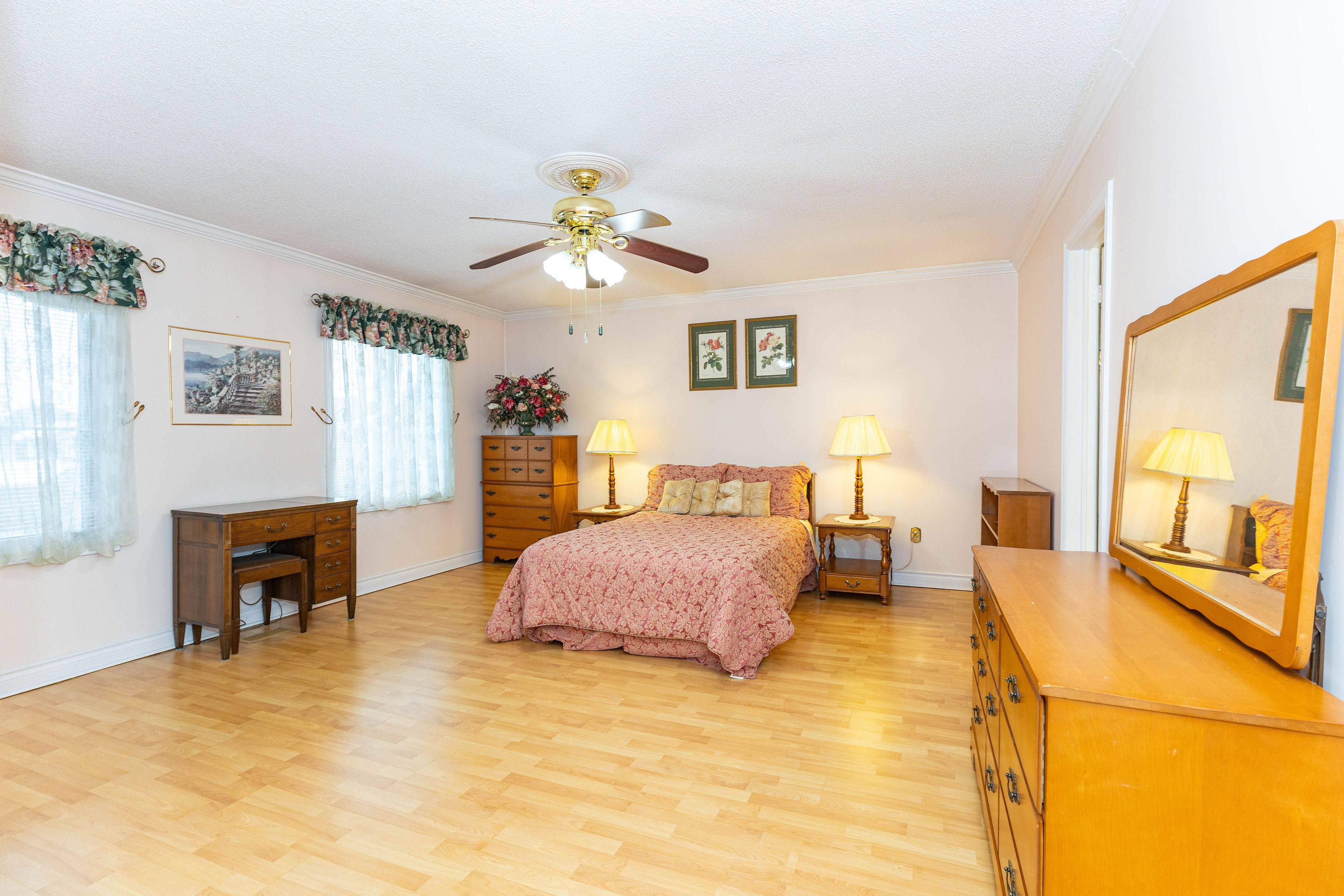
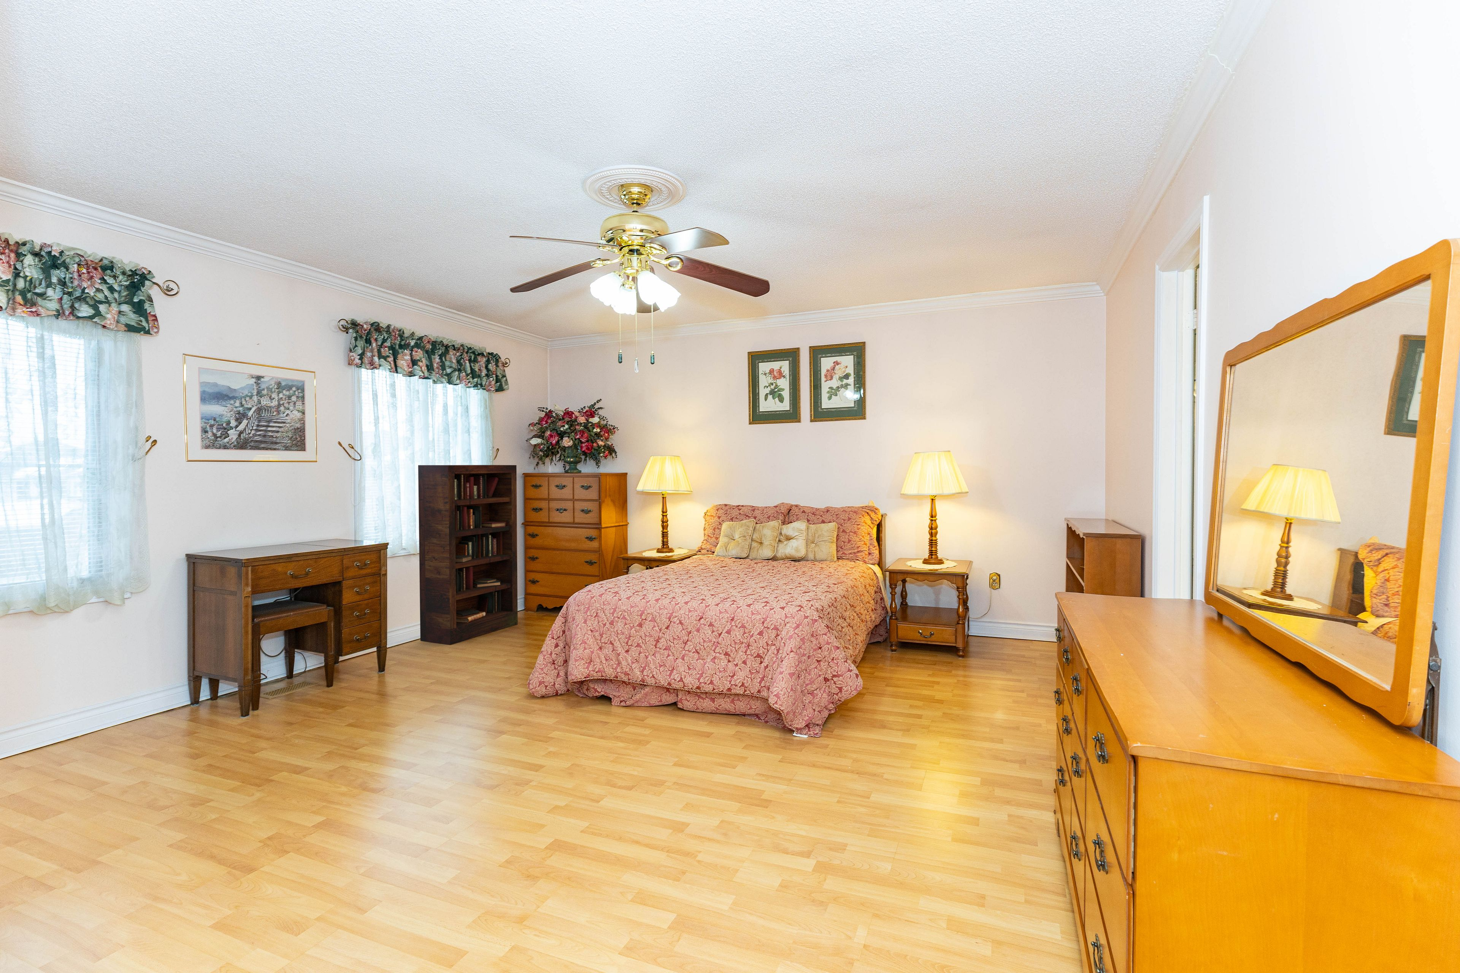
+ bookcase (470, 548)
